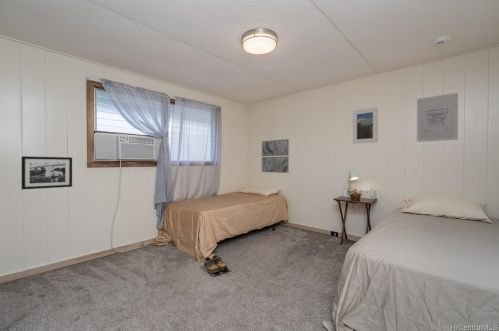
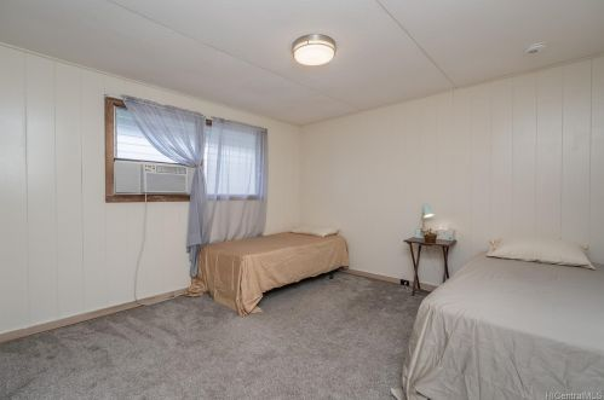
- wall art (436, 118)
- picture frame (48, 172)
- shoes (215, 263)
- wall art (274, 155)
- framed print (364, 126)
